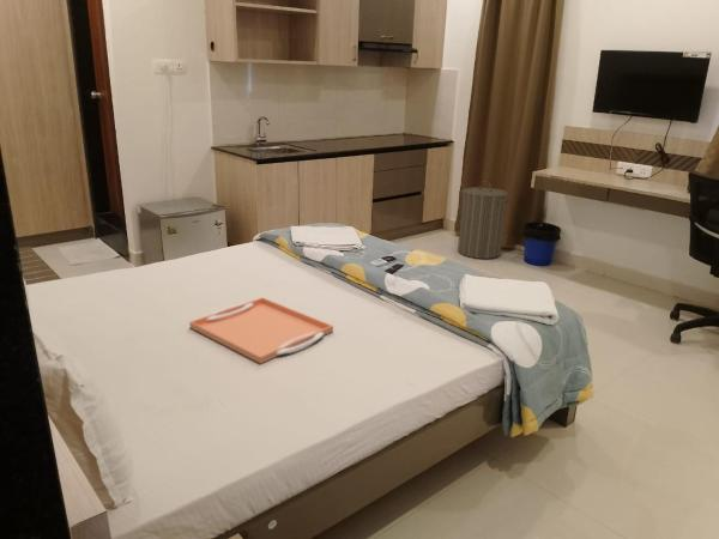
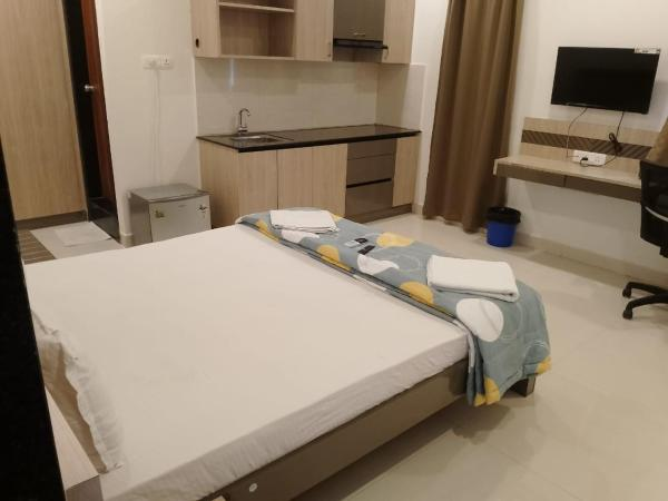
- serving tray (261, 326)
- laundry hamper (482, 217)
